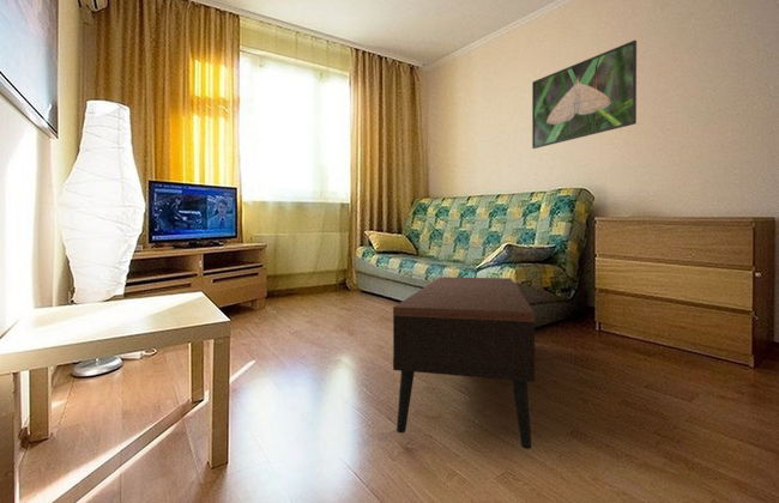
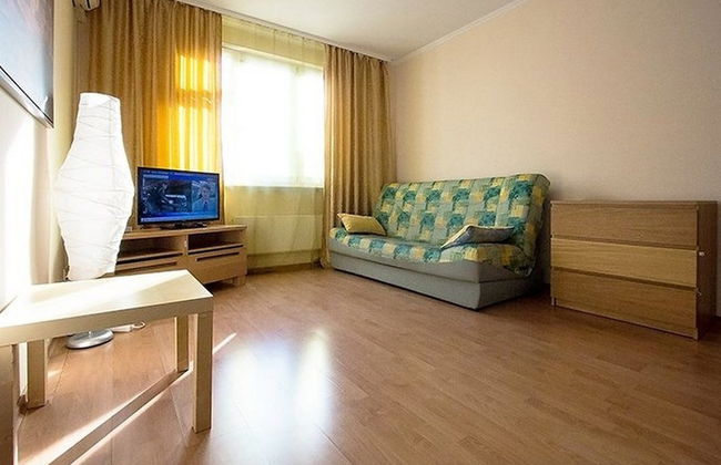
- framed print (578, 99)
- coffee table (470, 332)
